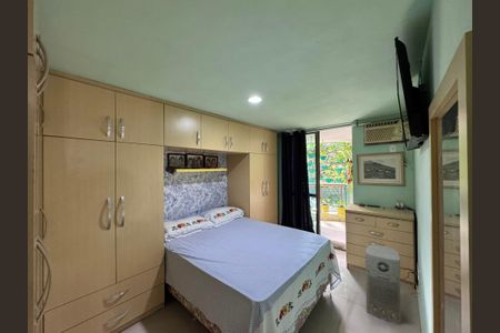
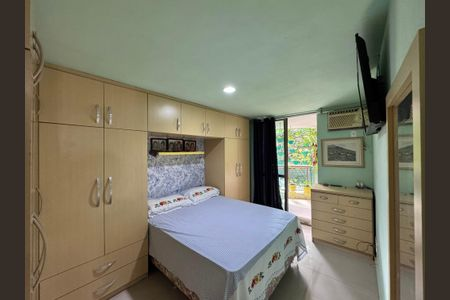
- air purifier (382, 280)
